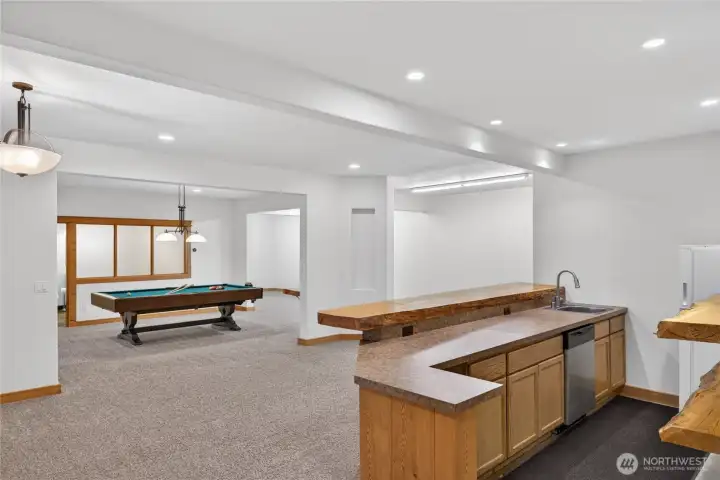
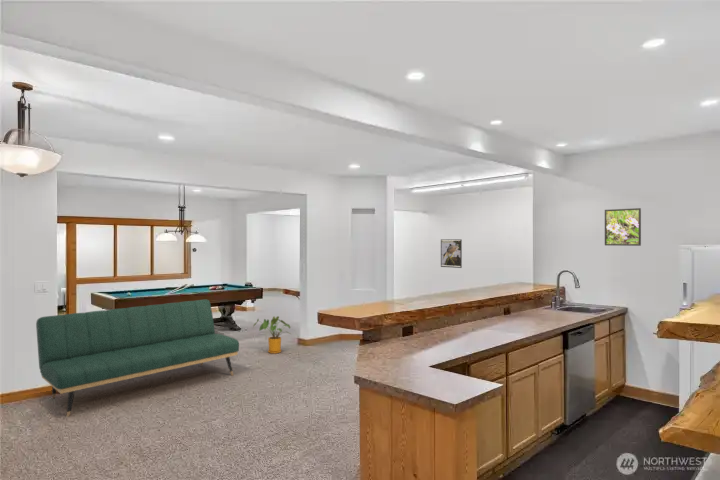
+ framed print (622, 227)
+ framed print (450, 253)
+ house plant (274, 335)
+ sofa (146, 347)
